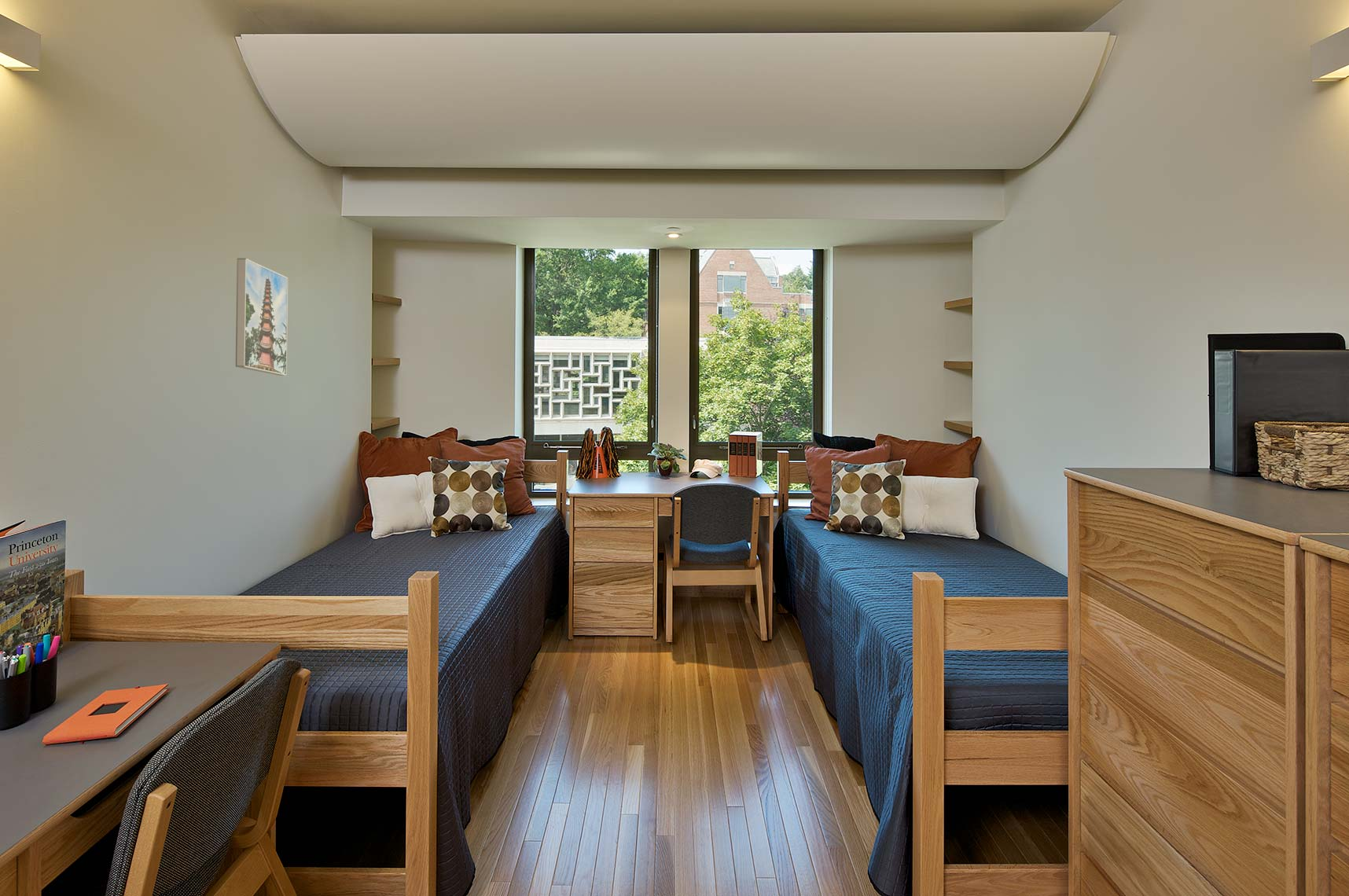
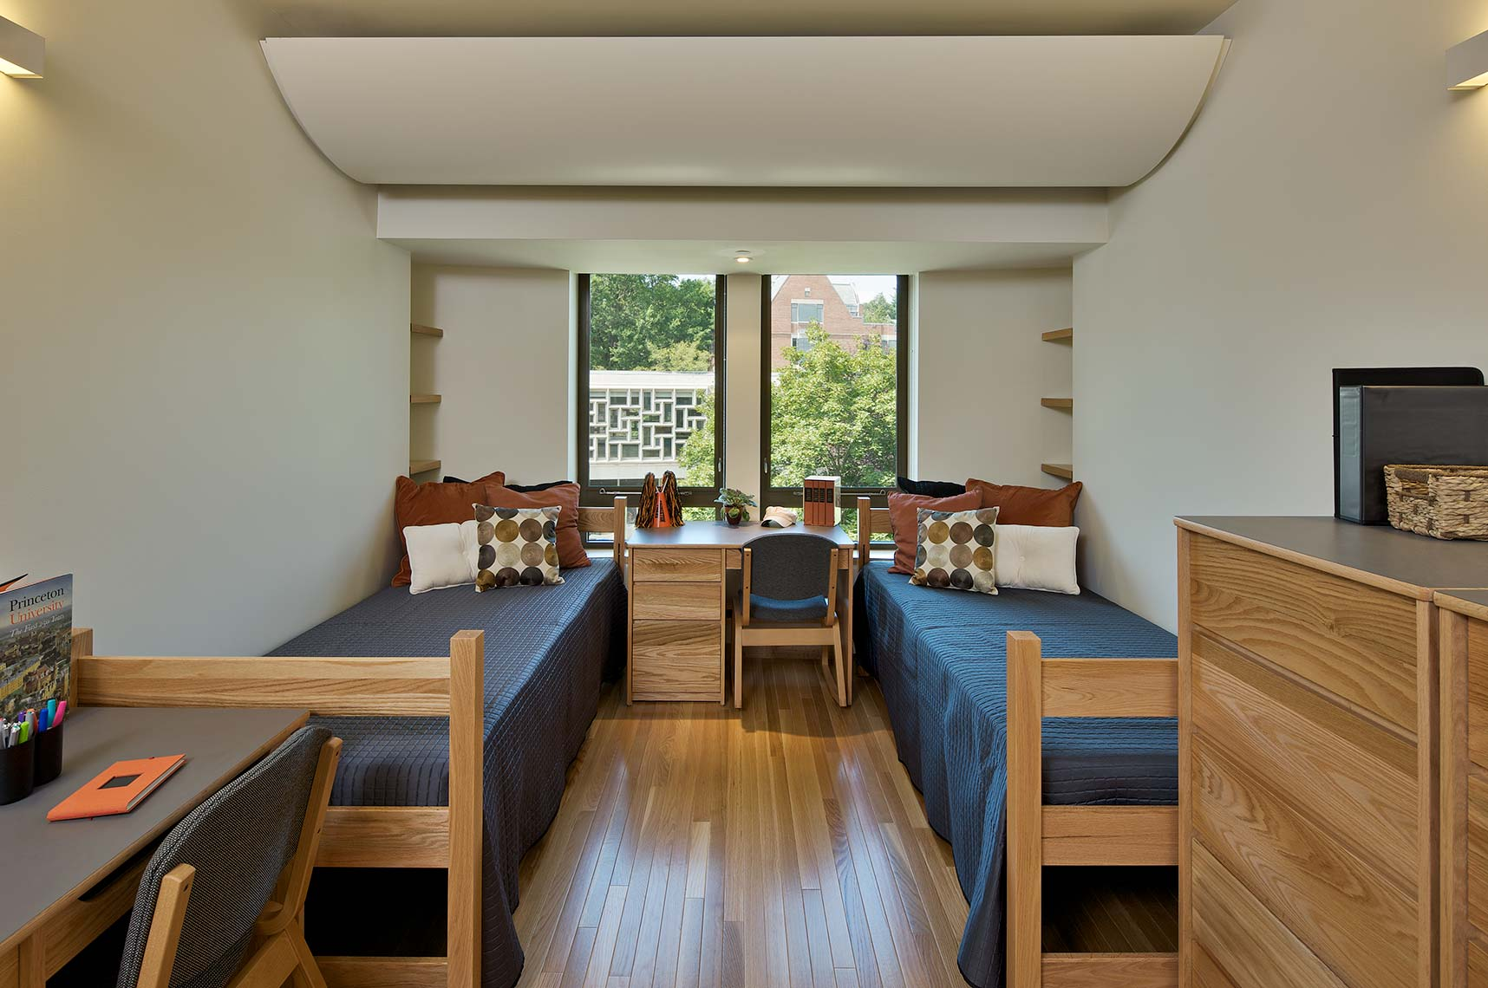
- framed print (263, 319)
